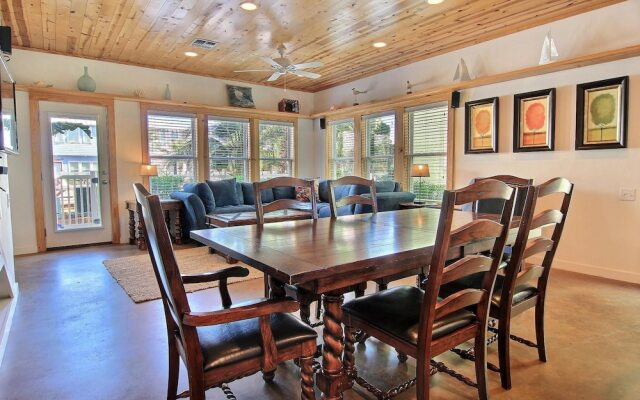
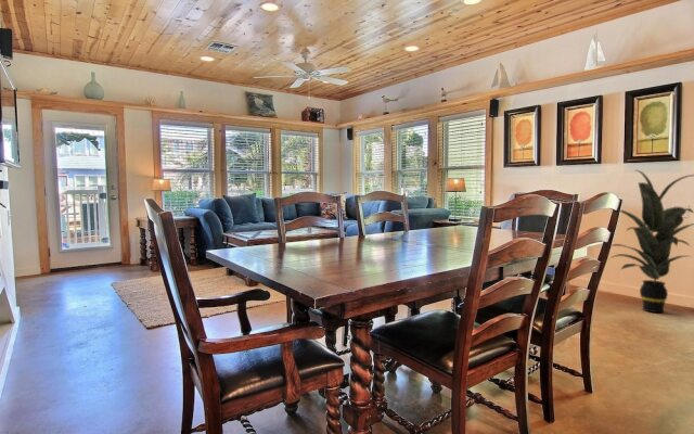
+ indoor plant (650, 239)
